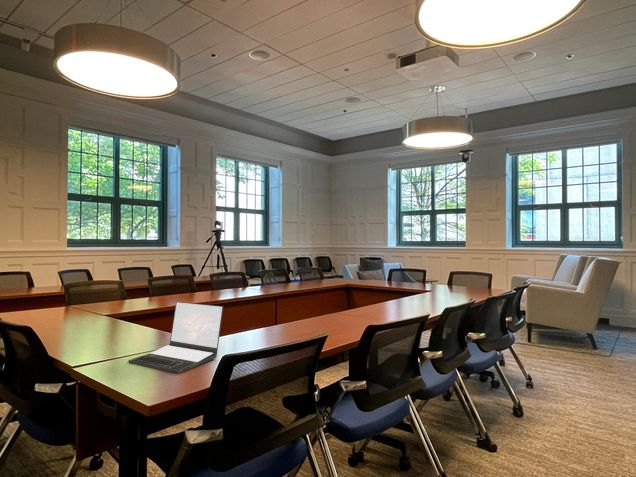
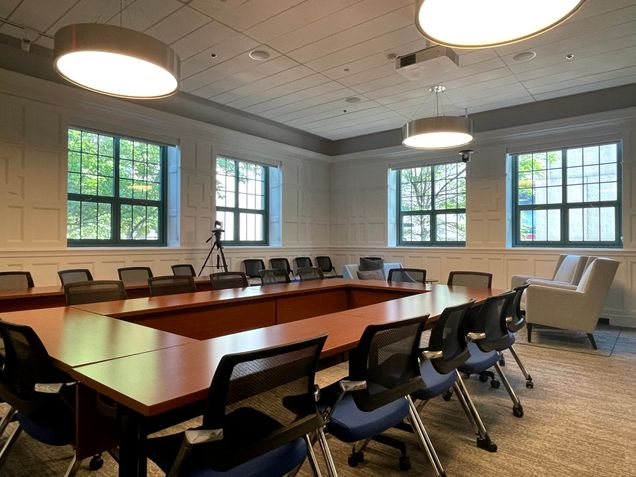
- laptop (177, 333)
